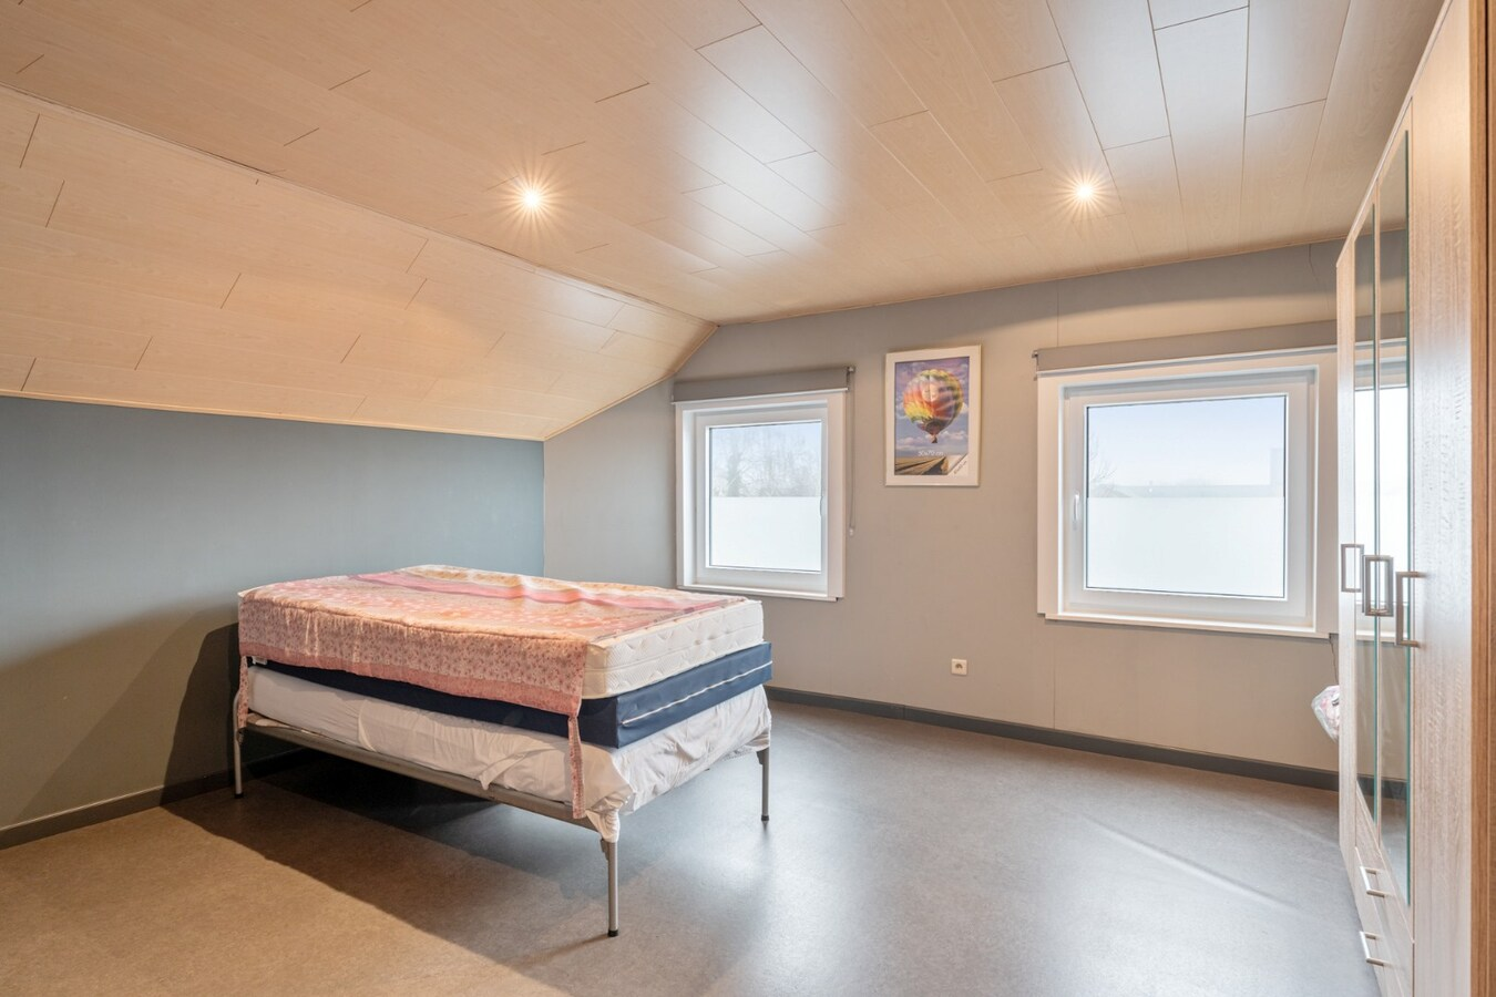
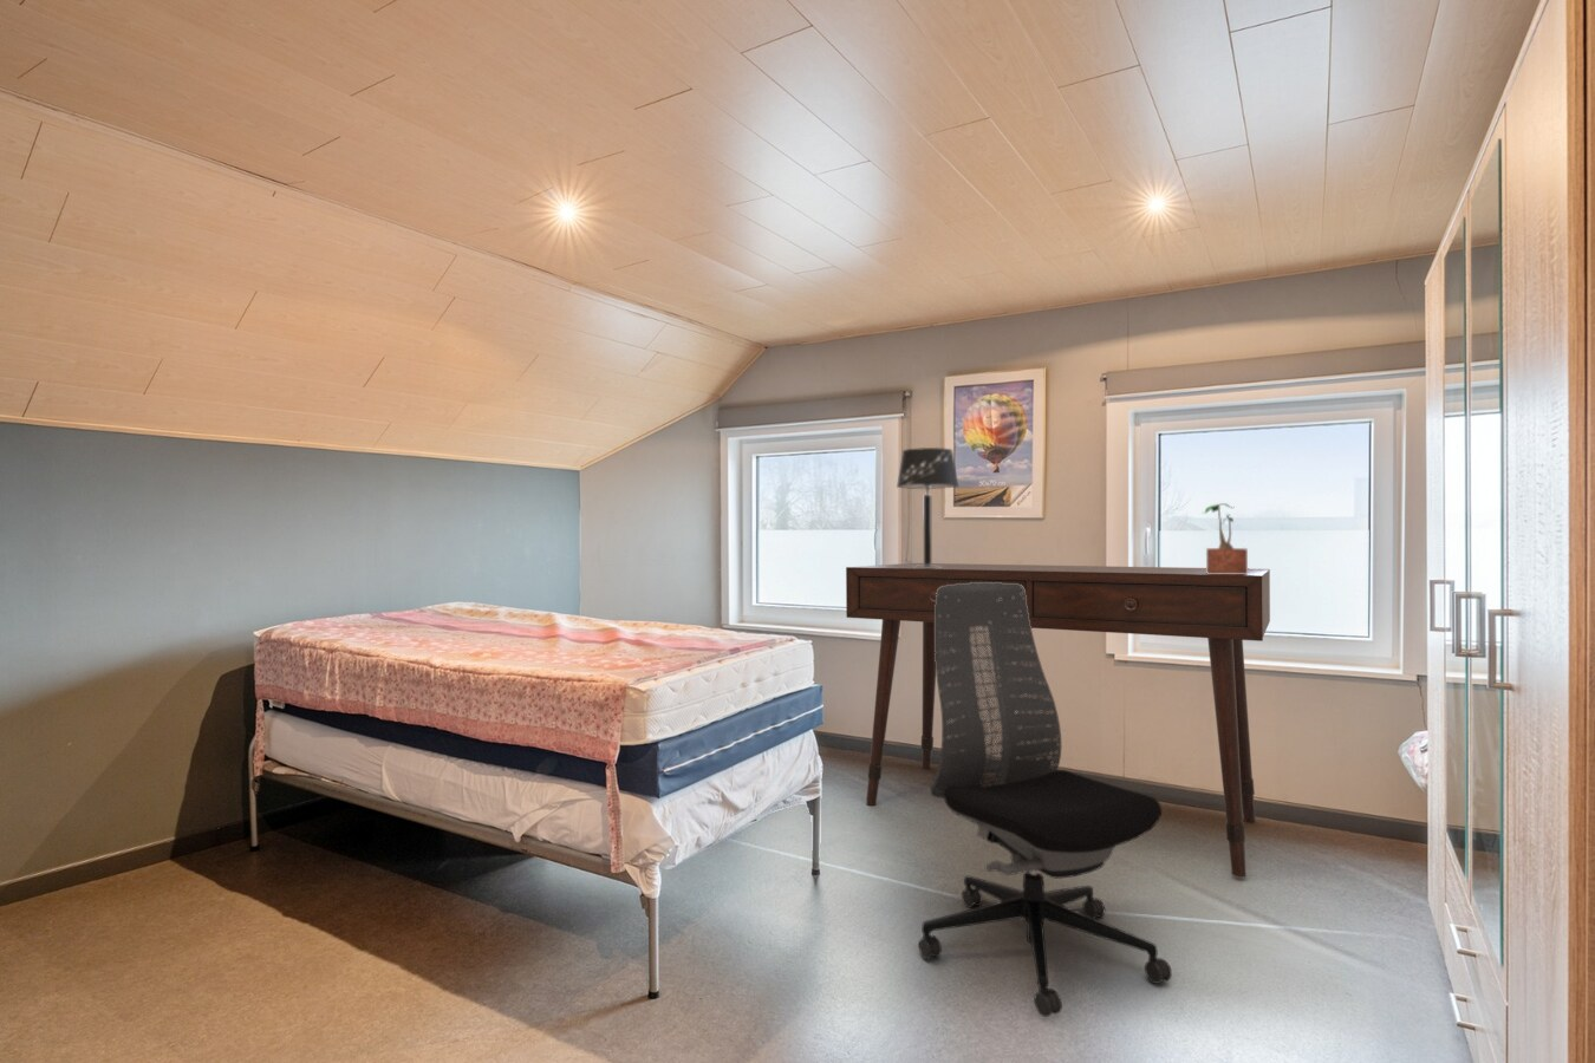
+ office chair (1030, 765)
+ table lamp (928, 508)
+ desk (1051, 629)
+ potted plant (1221, 537)
